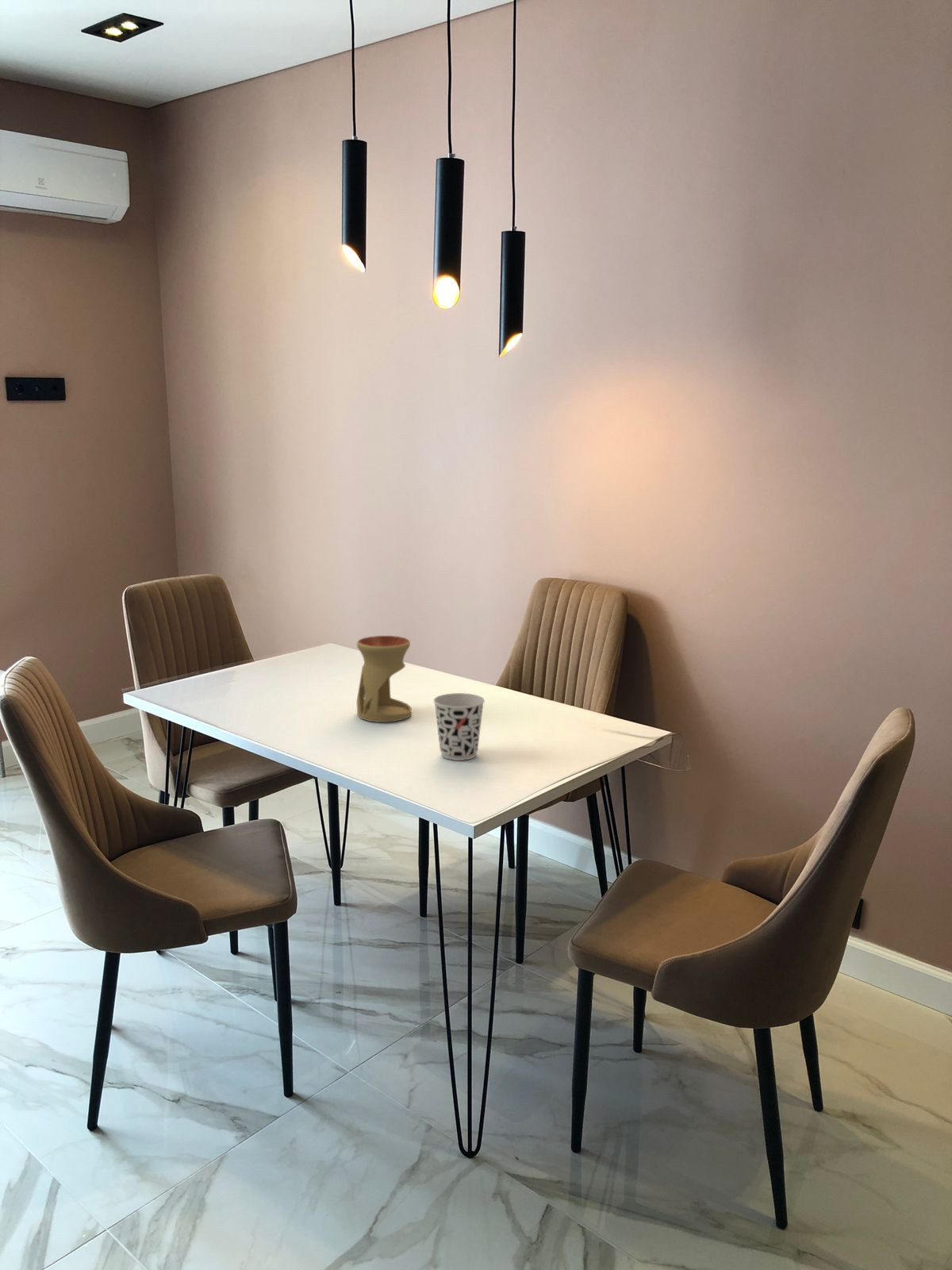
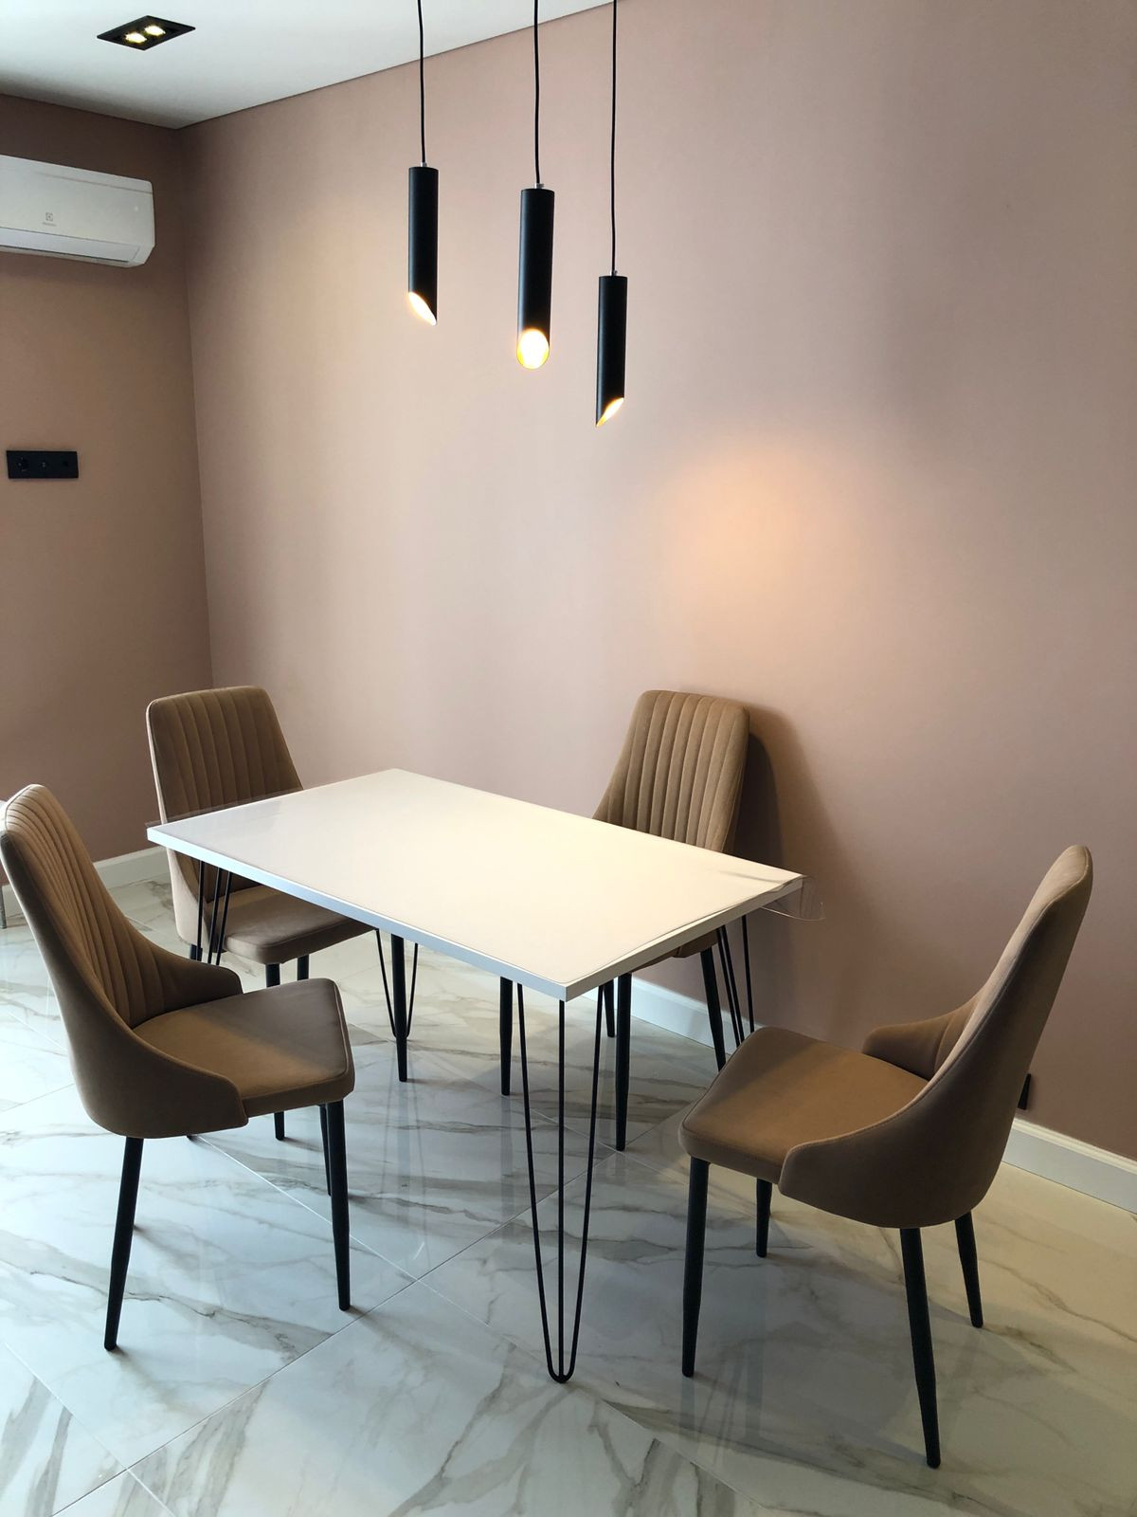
- oil burner (383, 678)
- cup (459, 727)
